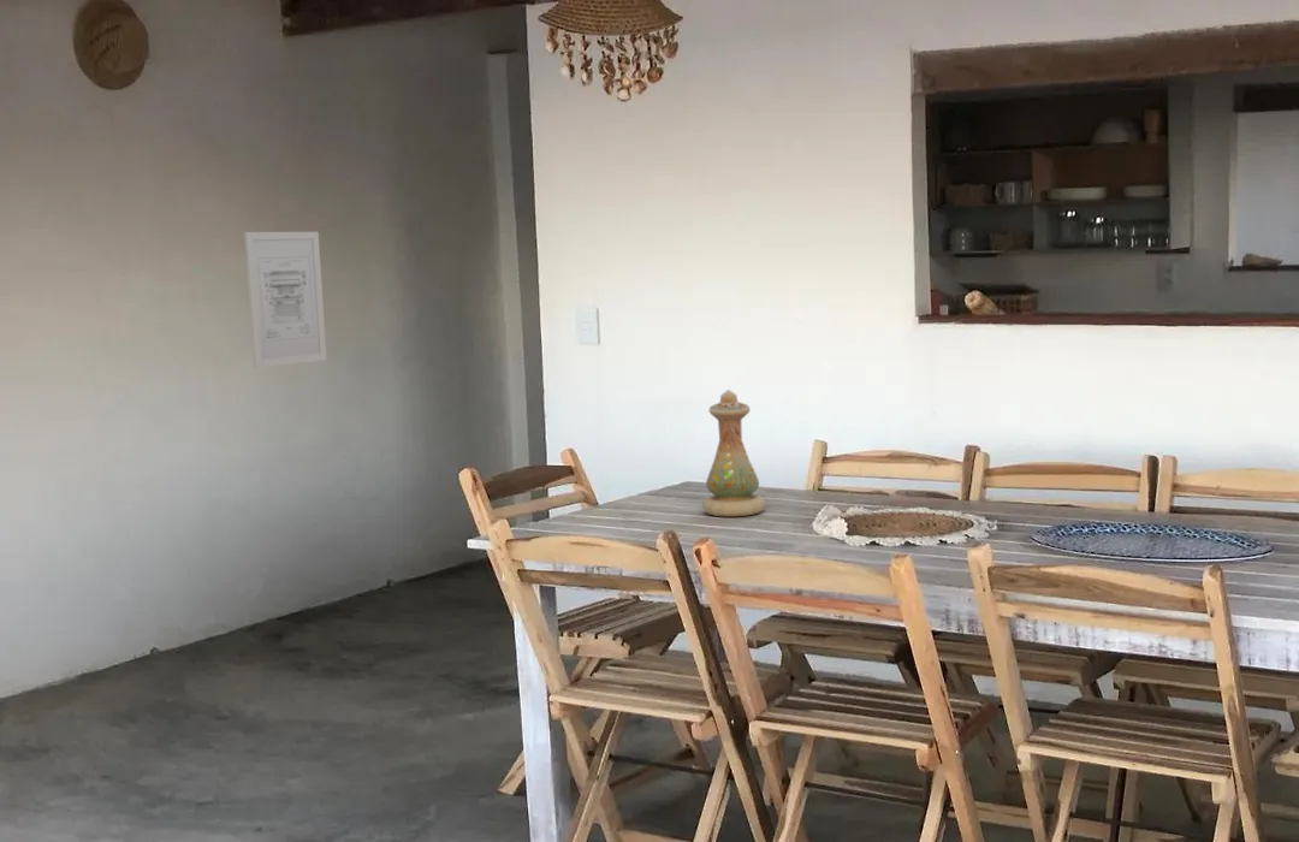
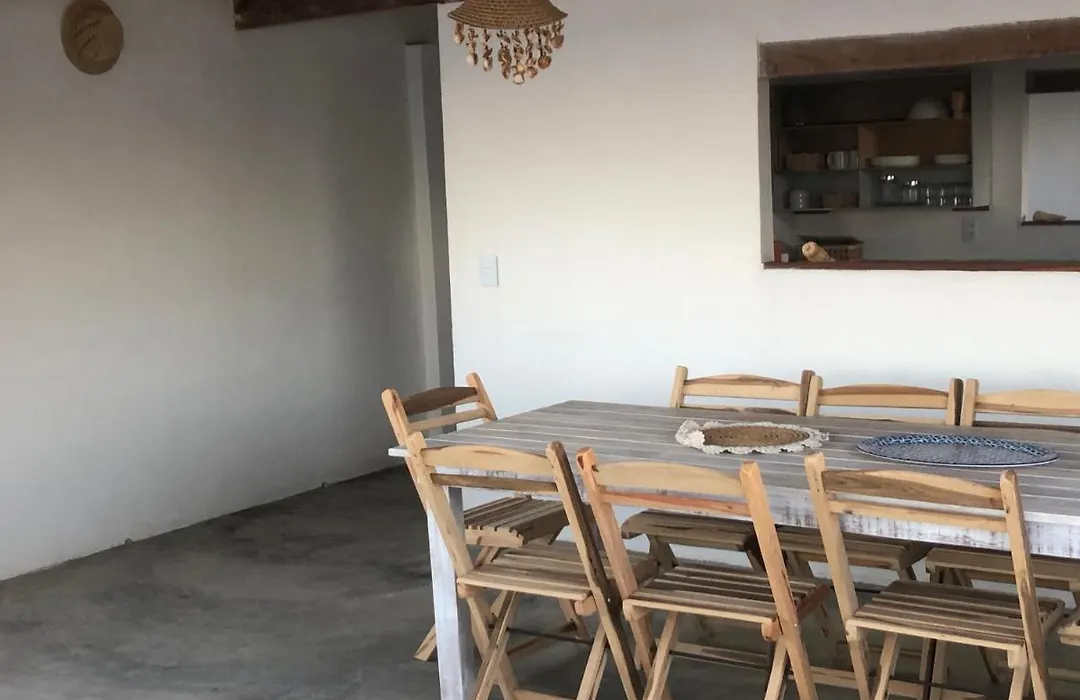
- vase (731, 450)
- wall art (286, 297)
